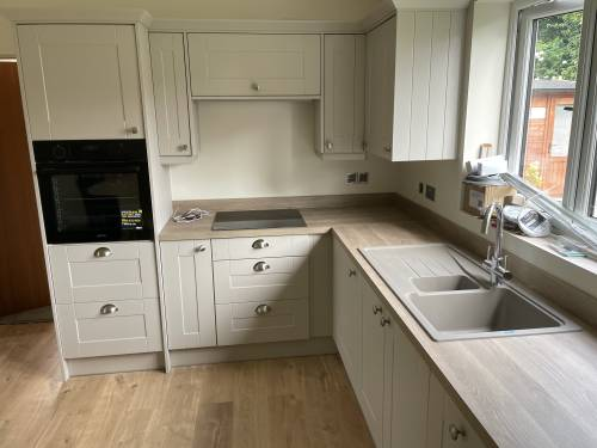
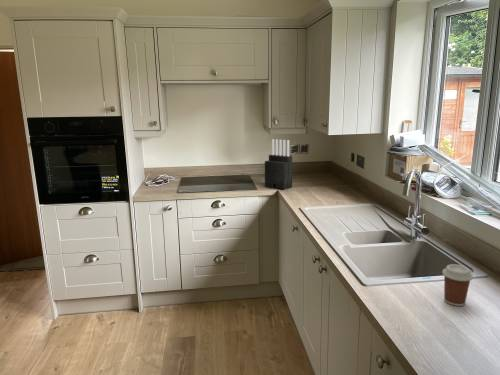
+ knife block (277, 163)
+ coffee cup (456, 284)
